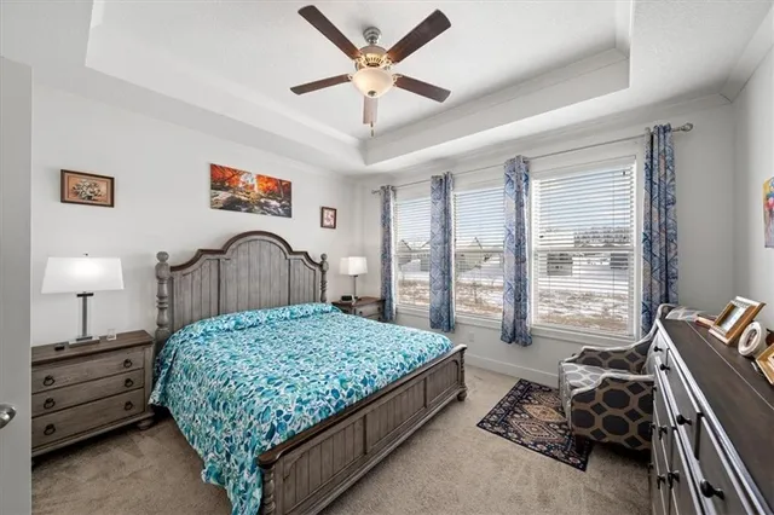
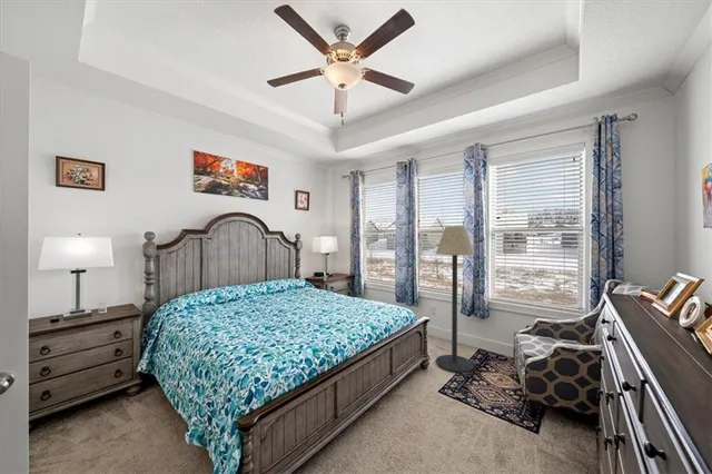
+ floor lamp (454, 295)
